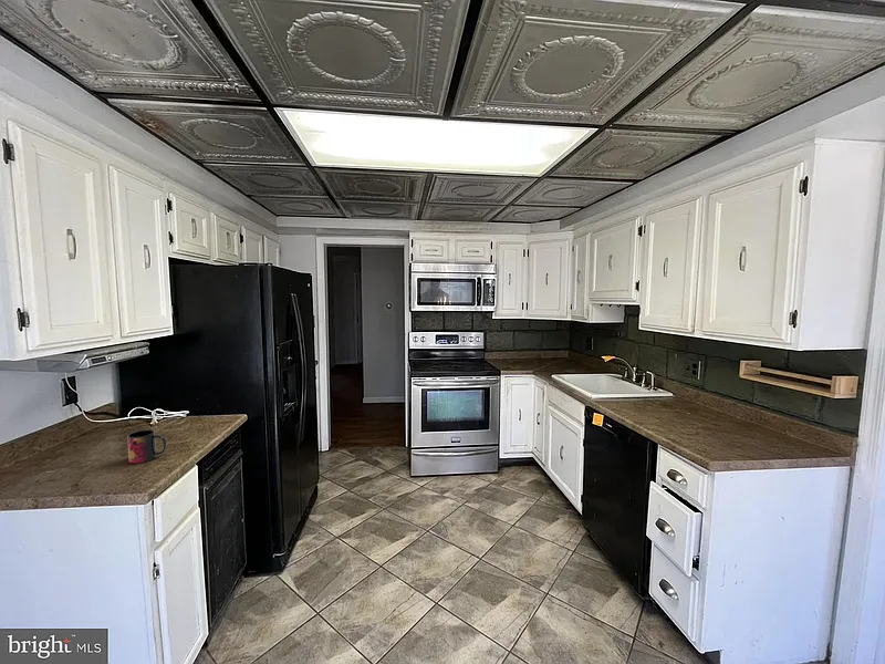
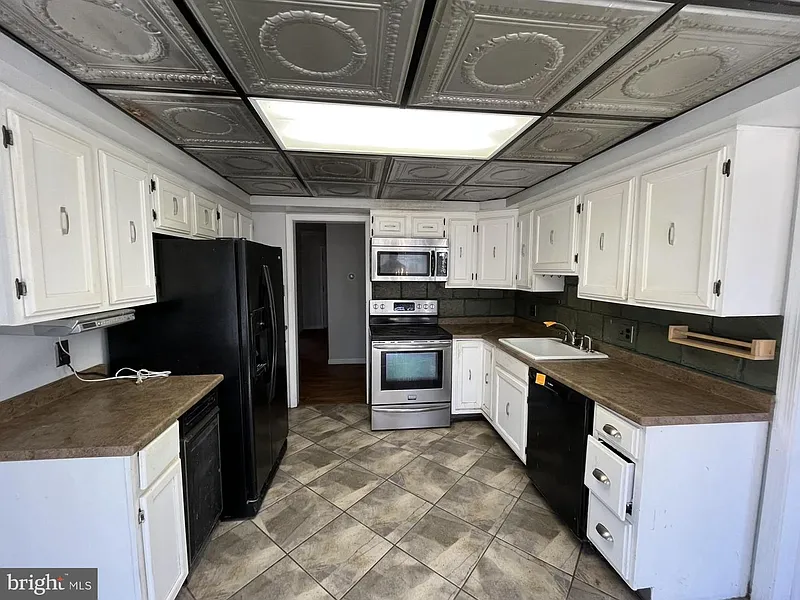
- mug (147, 445)
